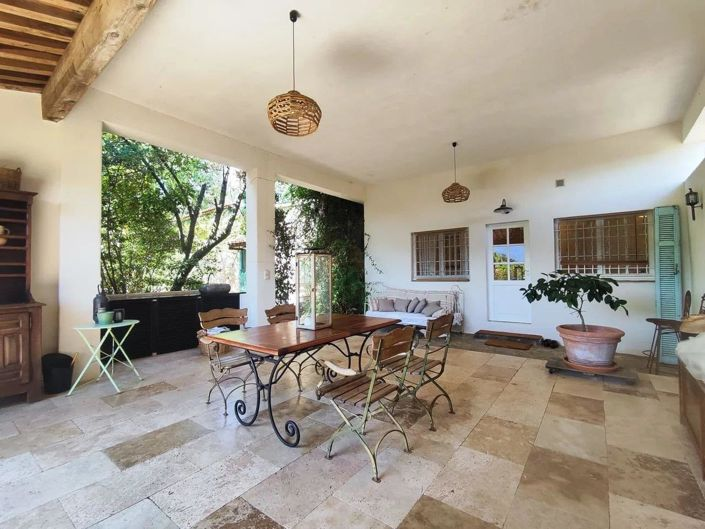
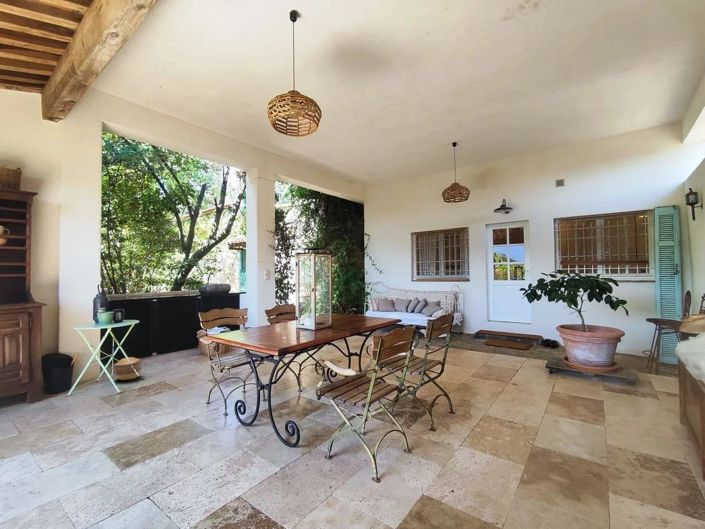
+ basket (127, 368)
